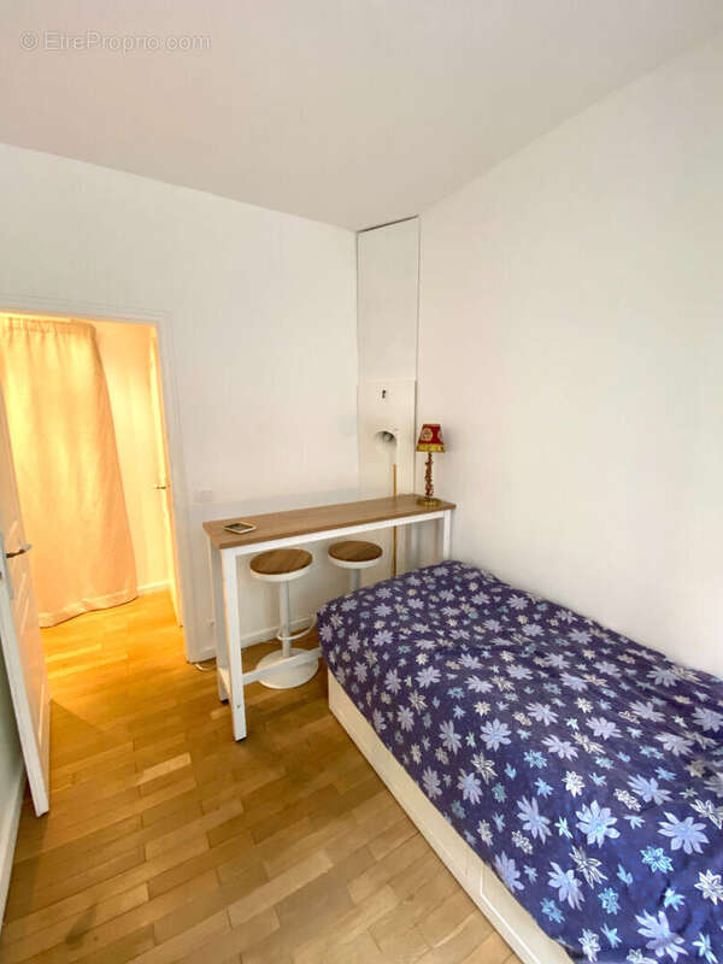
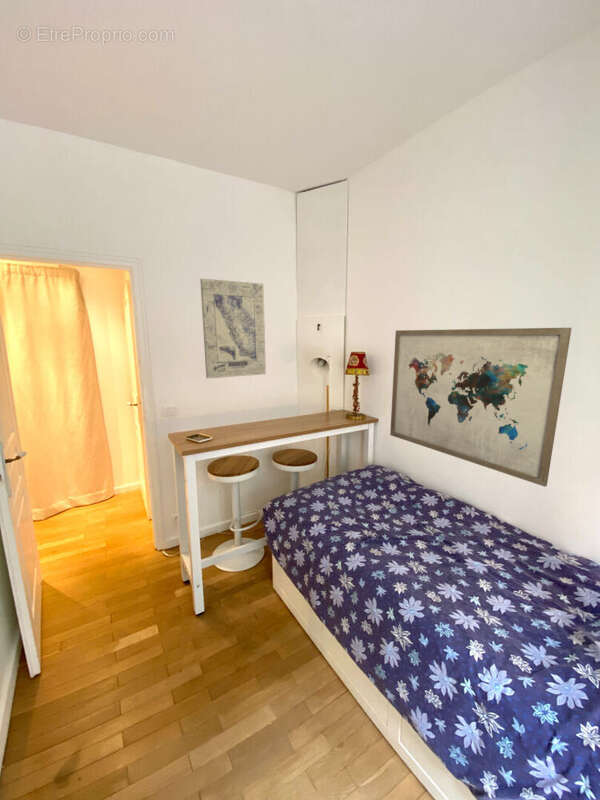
+ wall art (235, 330)
+ wall art (458, 394)
